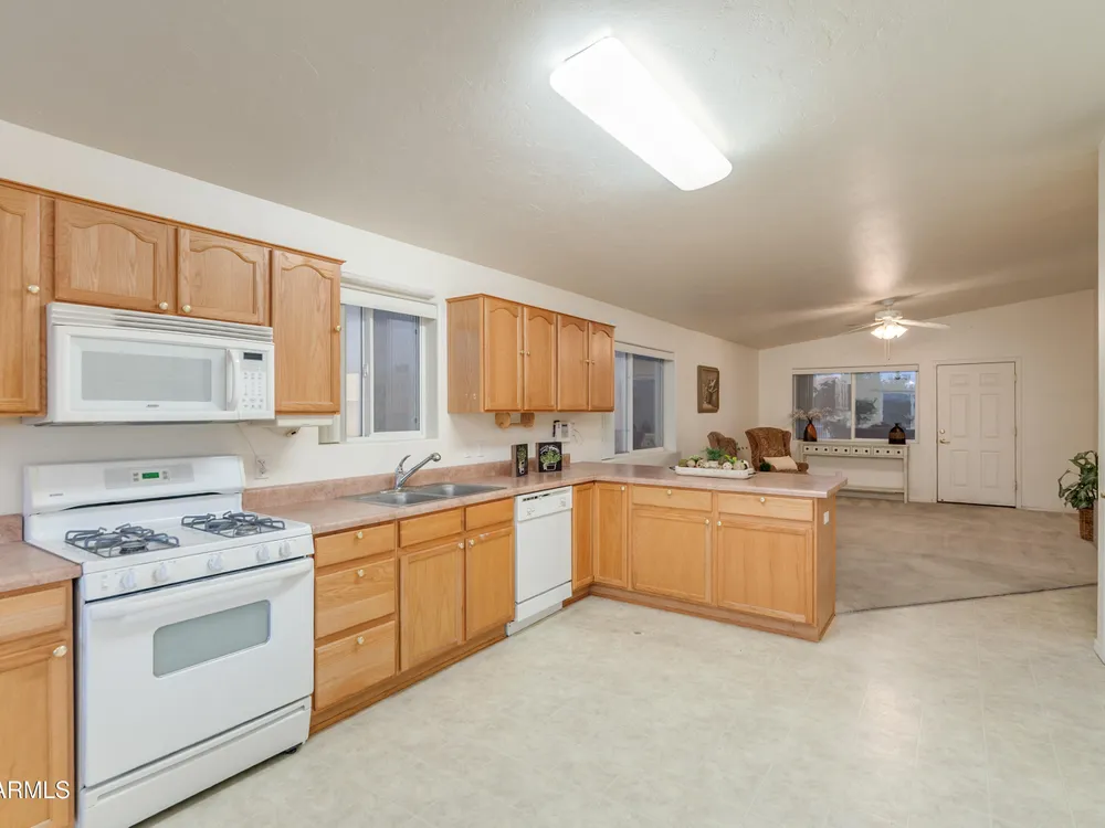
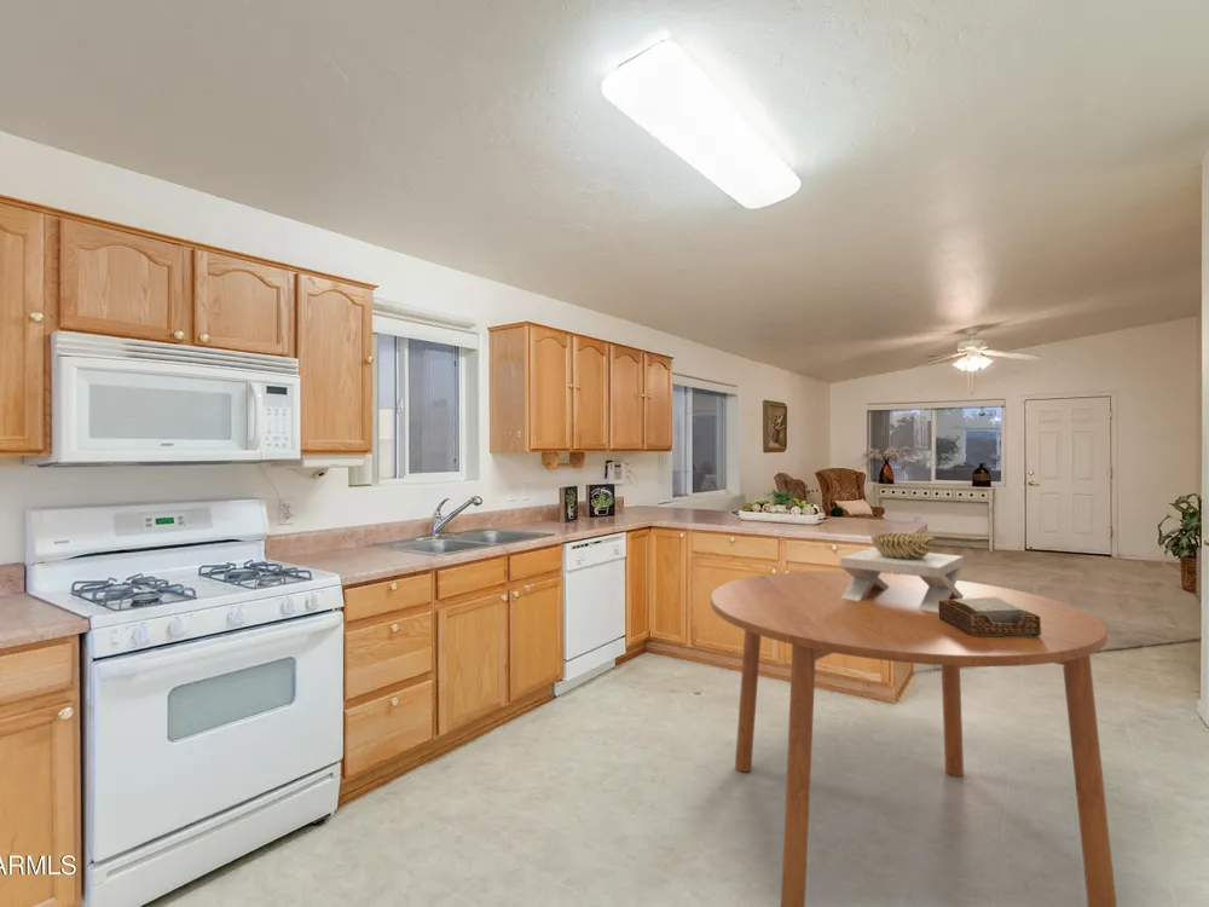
+ decorative bowl (902, 566)
+ dining table (943, 716)
+ napkin holder (987, 613)
